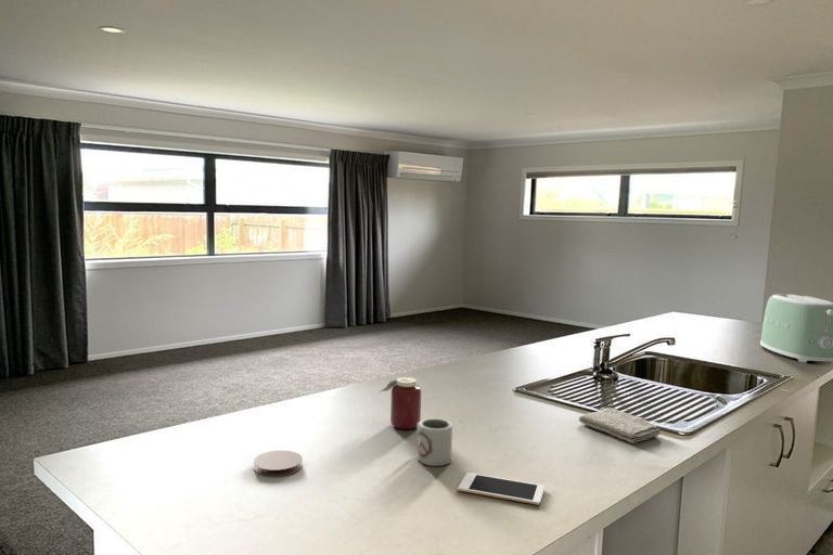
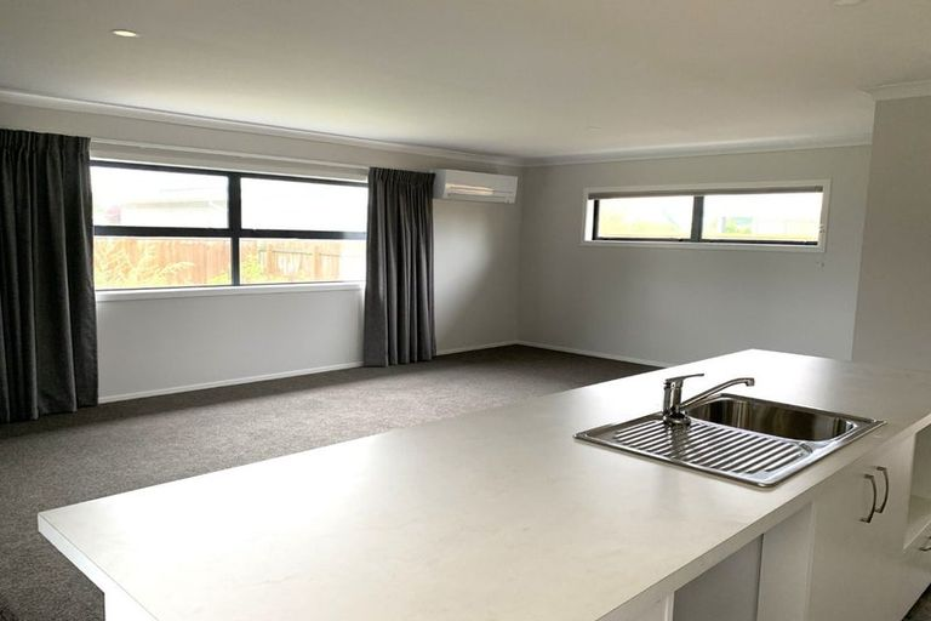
- coaster (278, 463)
- cup (432, 439)
- washcloth (618, 424)
- toaster (799, 325)
- jar (401, 400)
- cell phone (501, 488)
